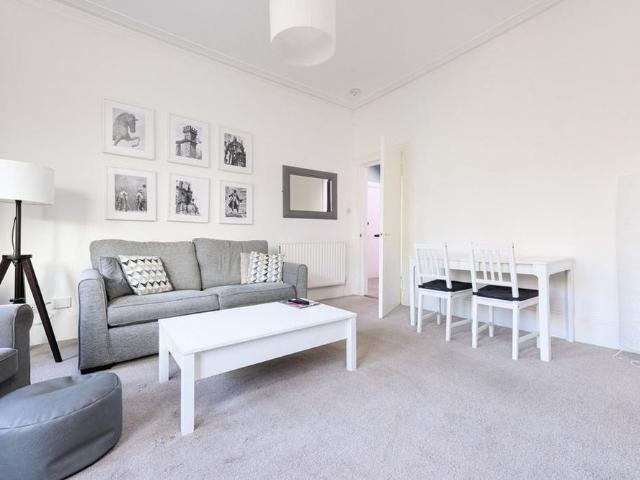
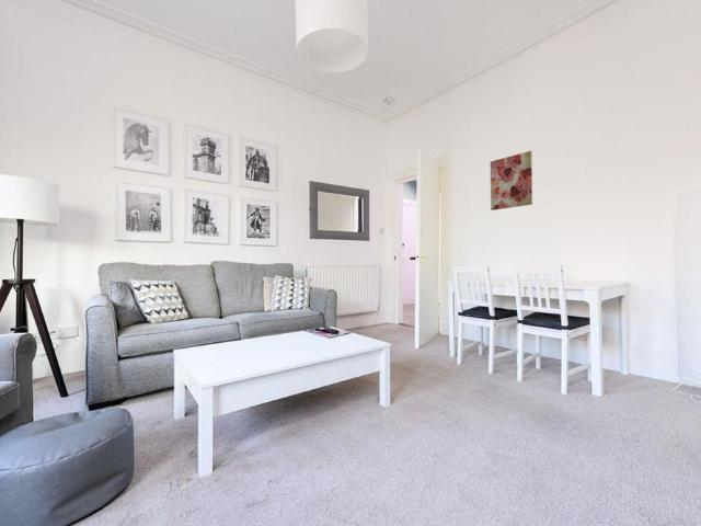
+ wall art (509, 182)
